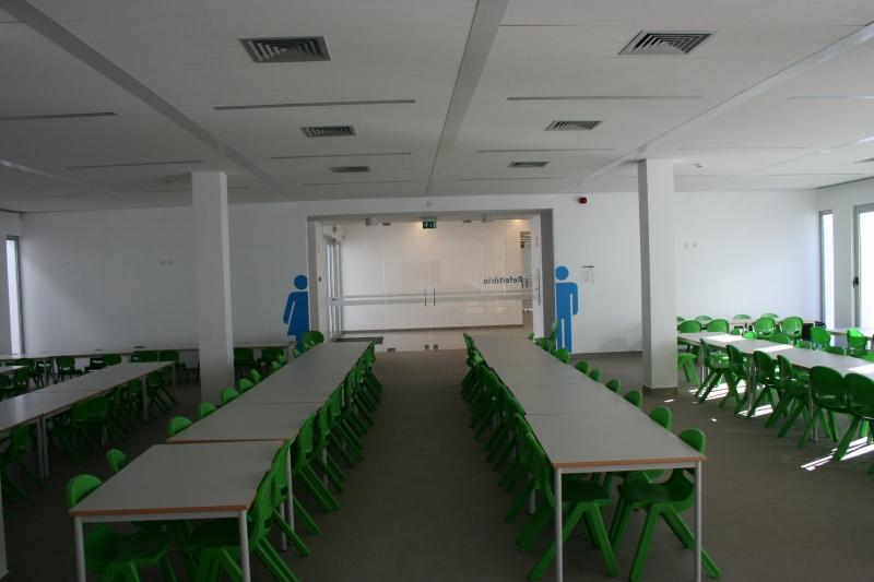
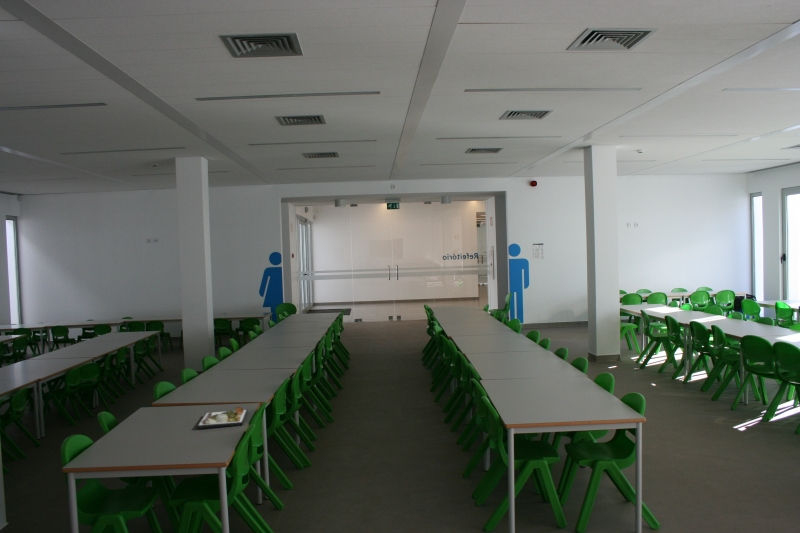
+ dinner plate (223, 416)
